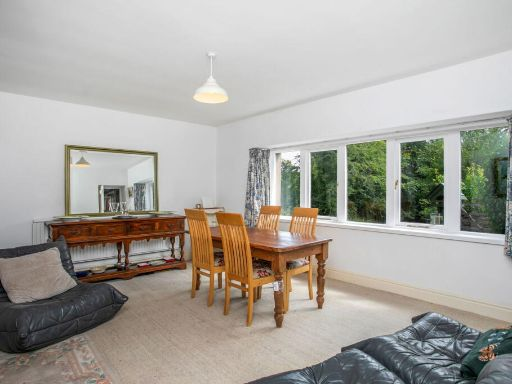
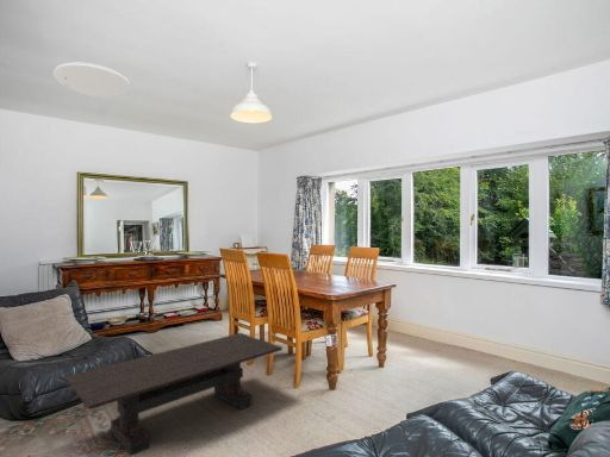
+ coffee table (185, 388)
+ ceiling light (93, 81)
